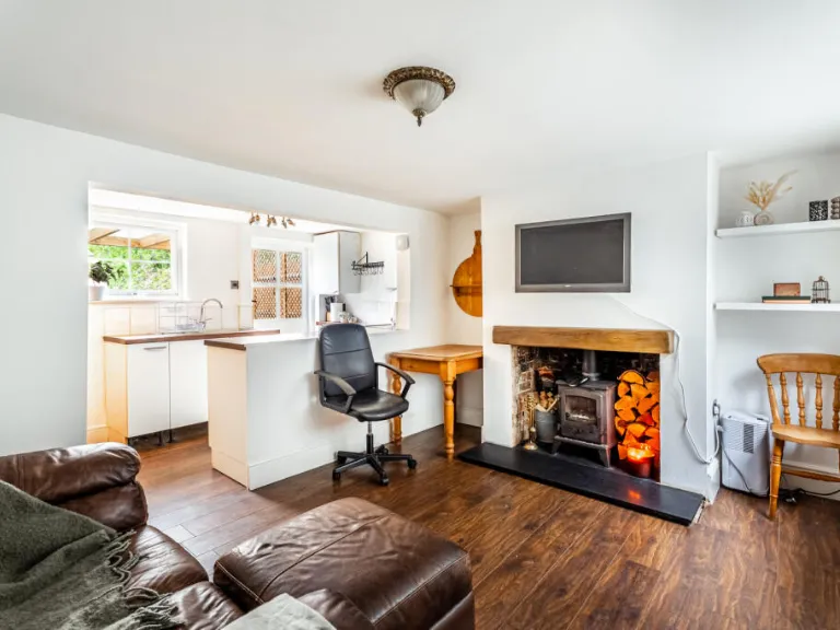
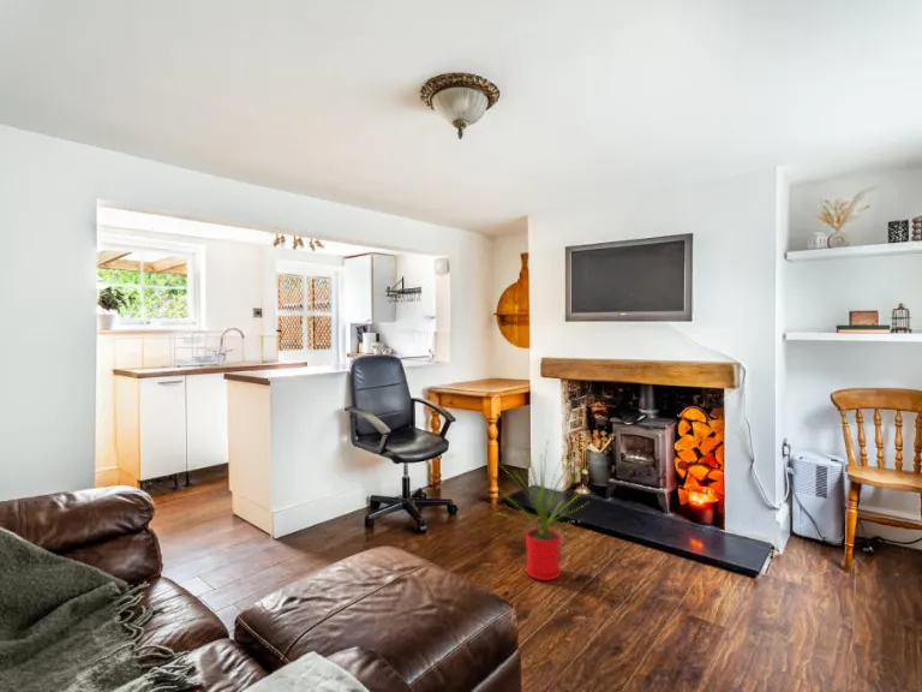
+ house plant (544, 511)
